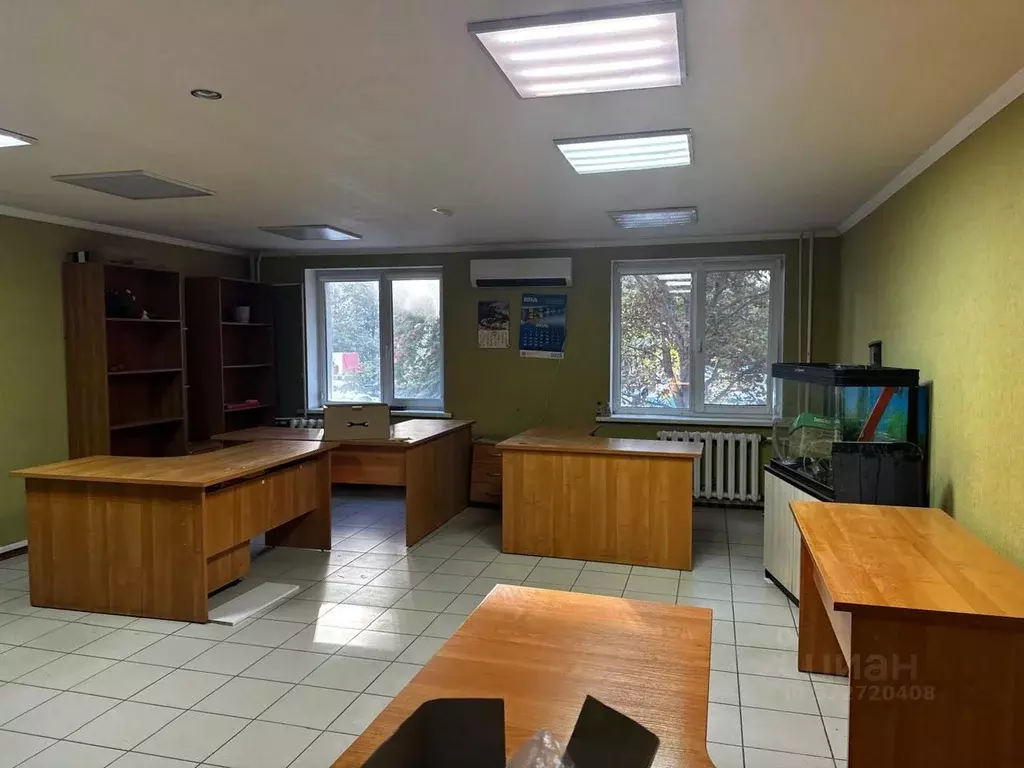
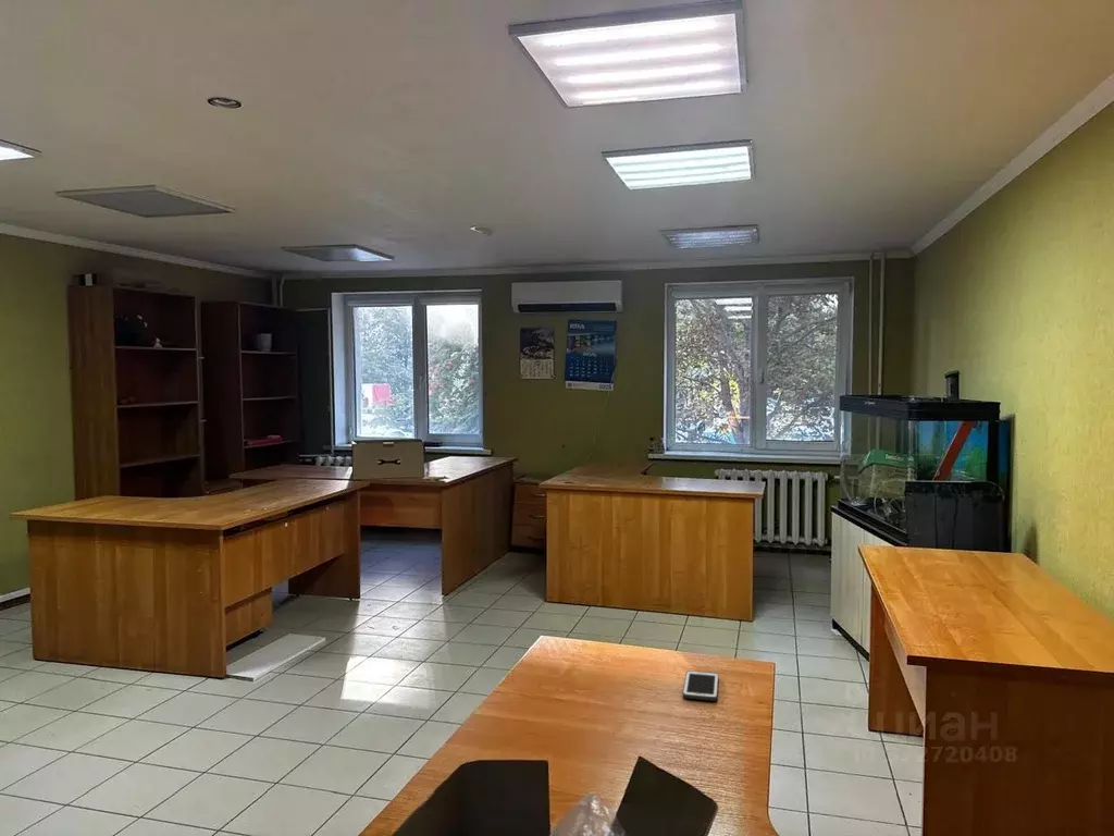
+ cell phone (701, 685)
